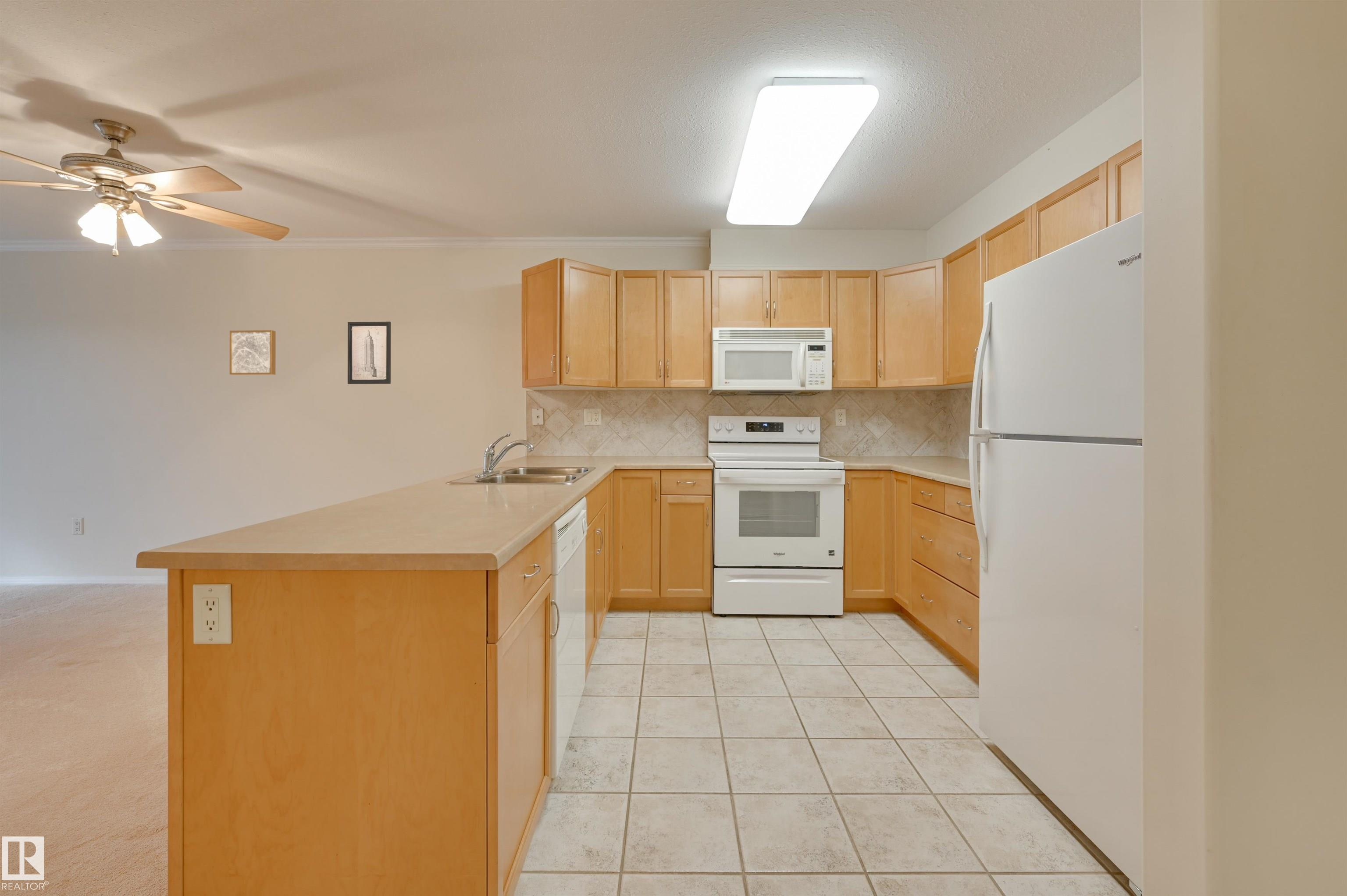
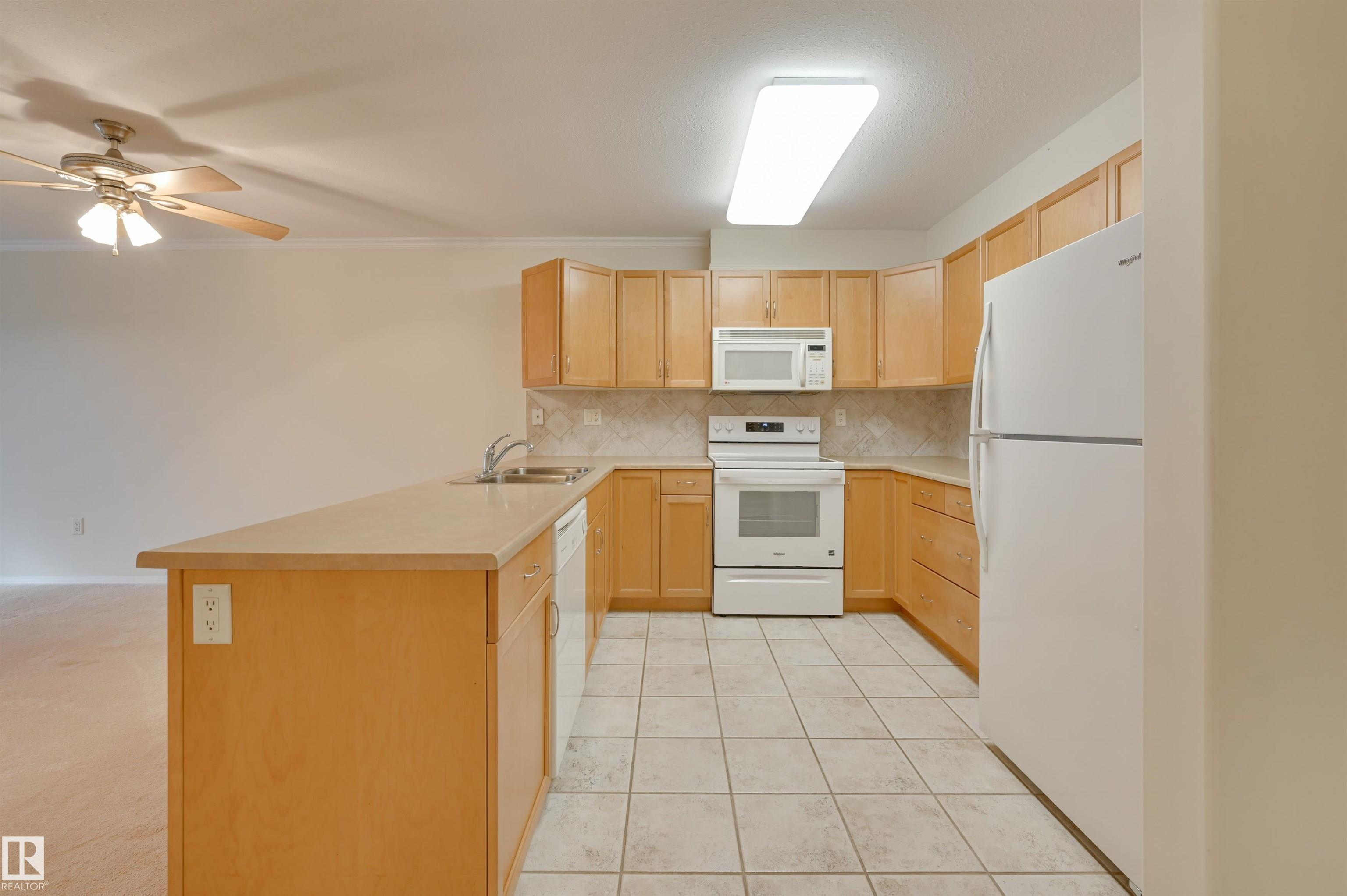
- wall art (253, 352)
- wall art (369, 353)
